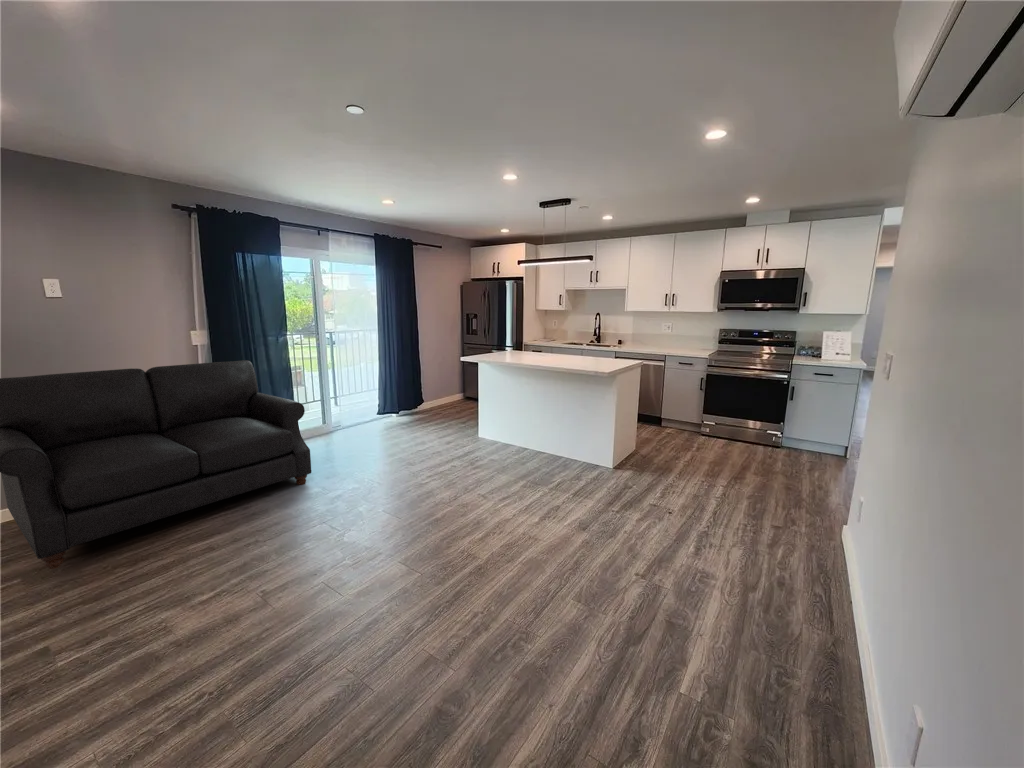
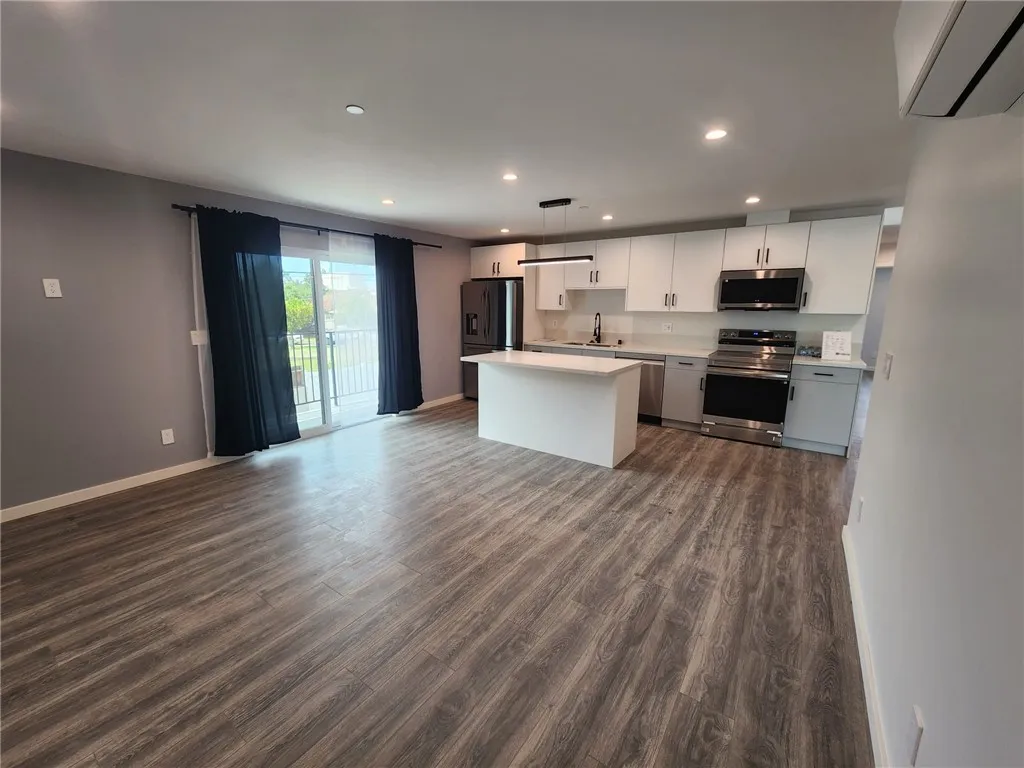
- sofa (170, 438)
